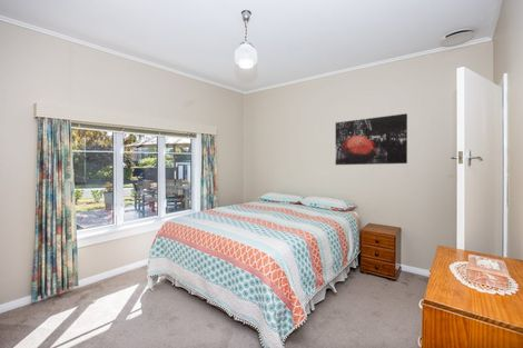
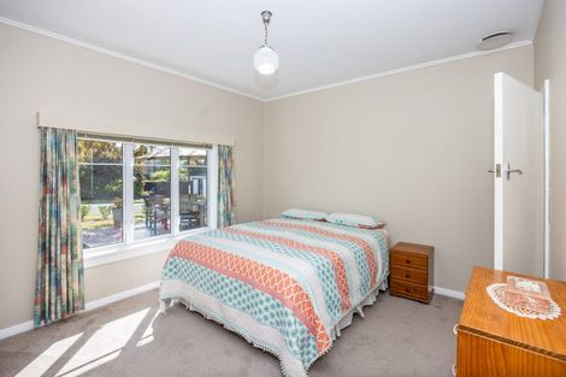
- wall art (368, 141)
